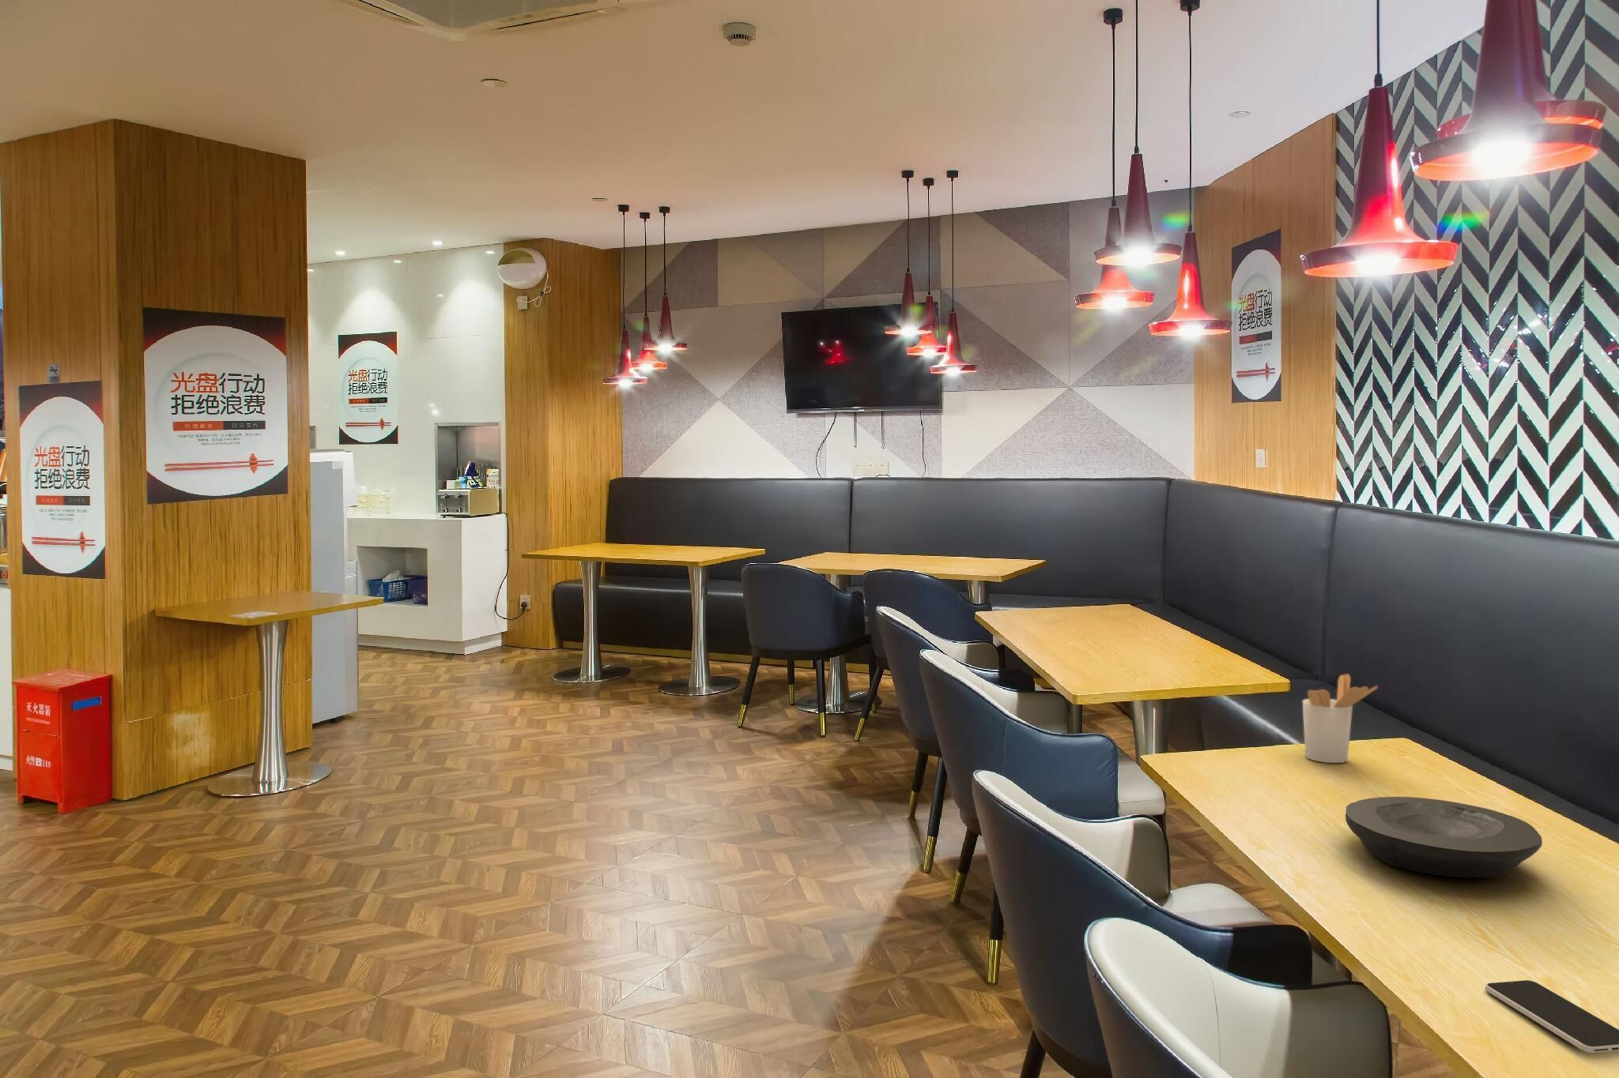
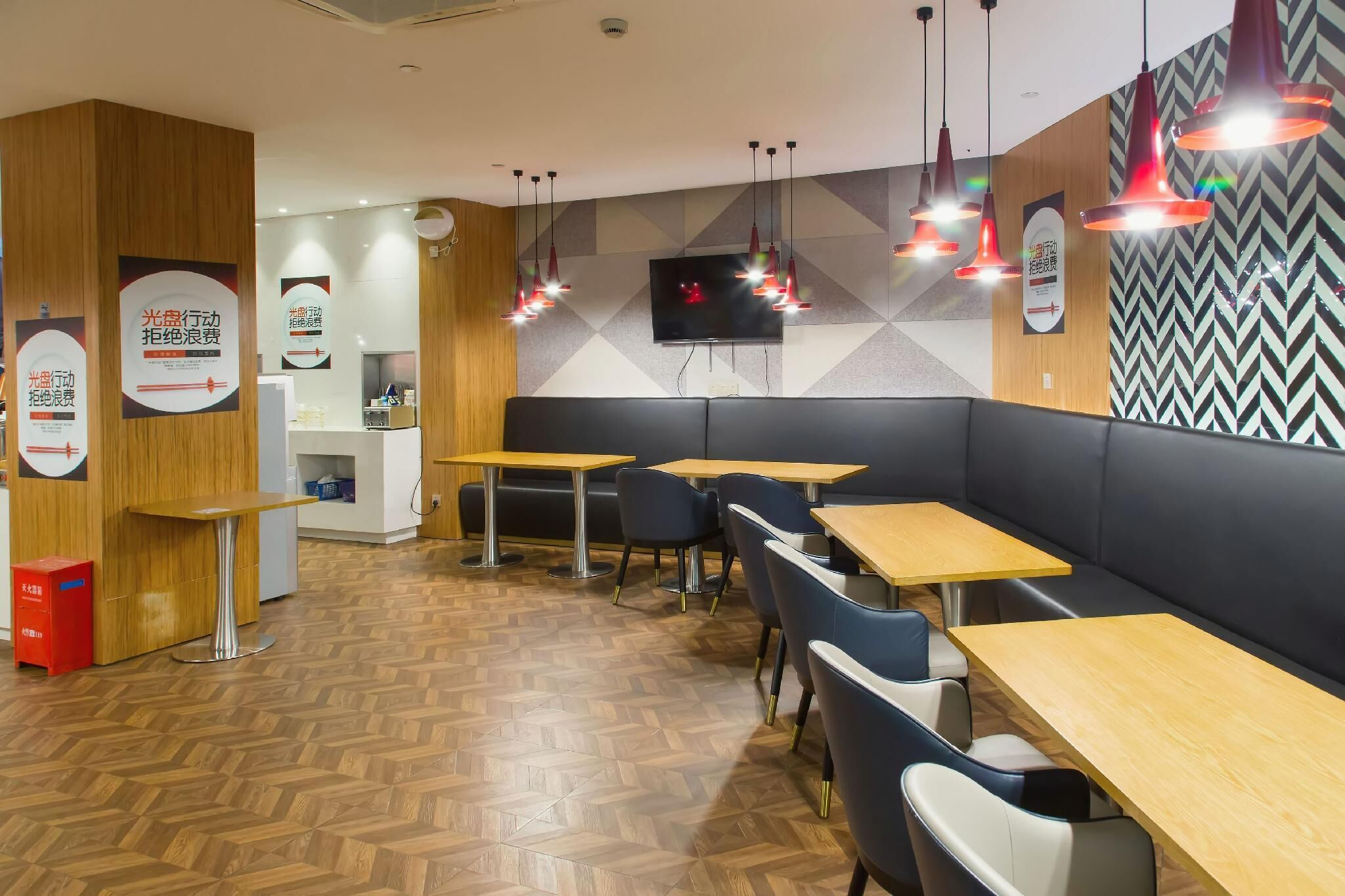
- smartphone (1558, 1014)
- plate (1440, 841)
- utensil holder (1337, 718)
